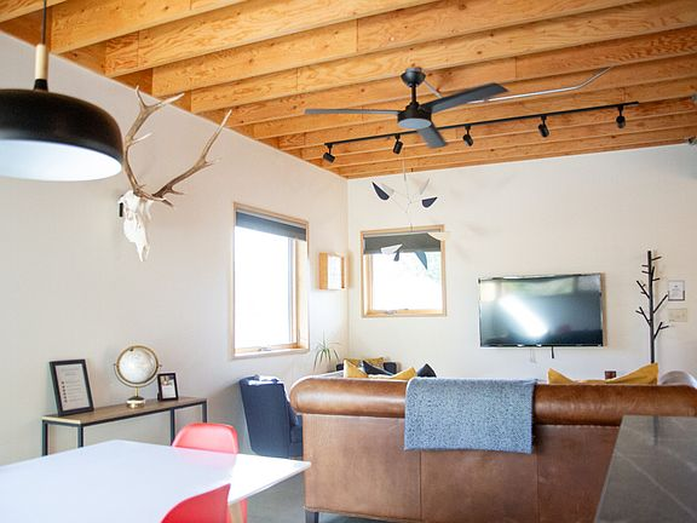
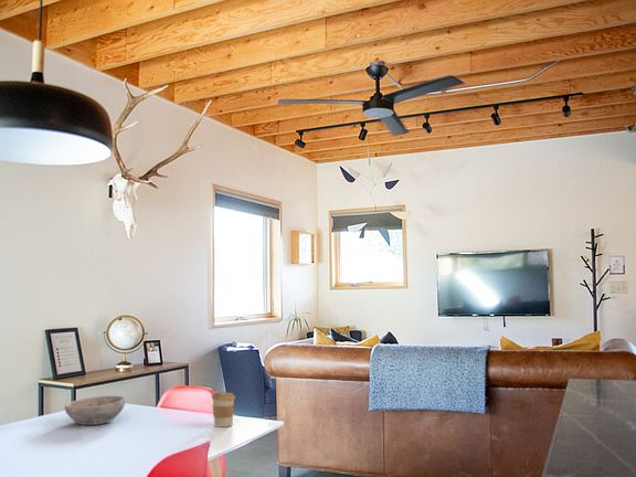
+ bowl (95, 411)
+ coffee cup (223, 407)
